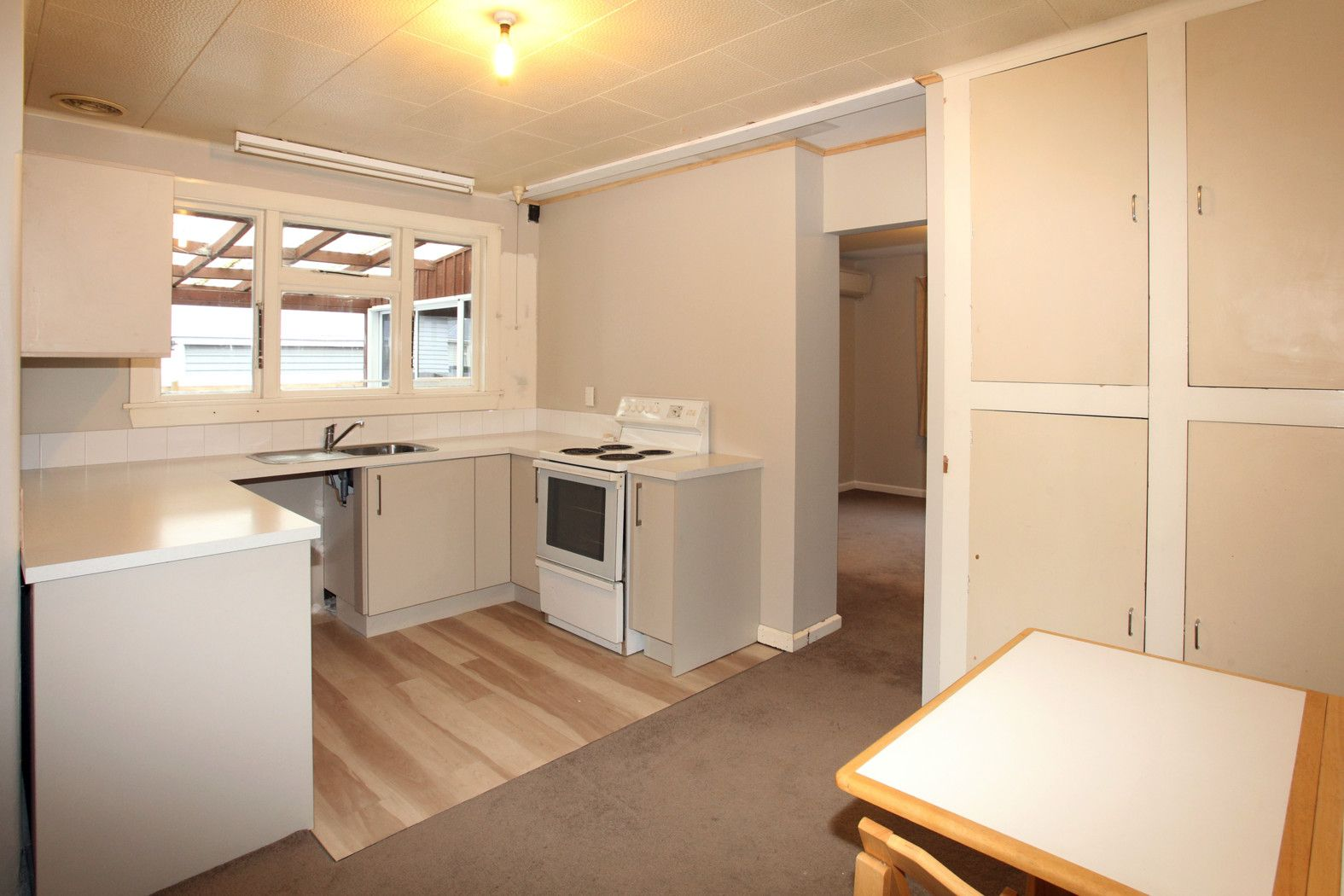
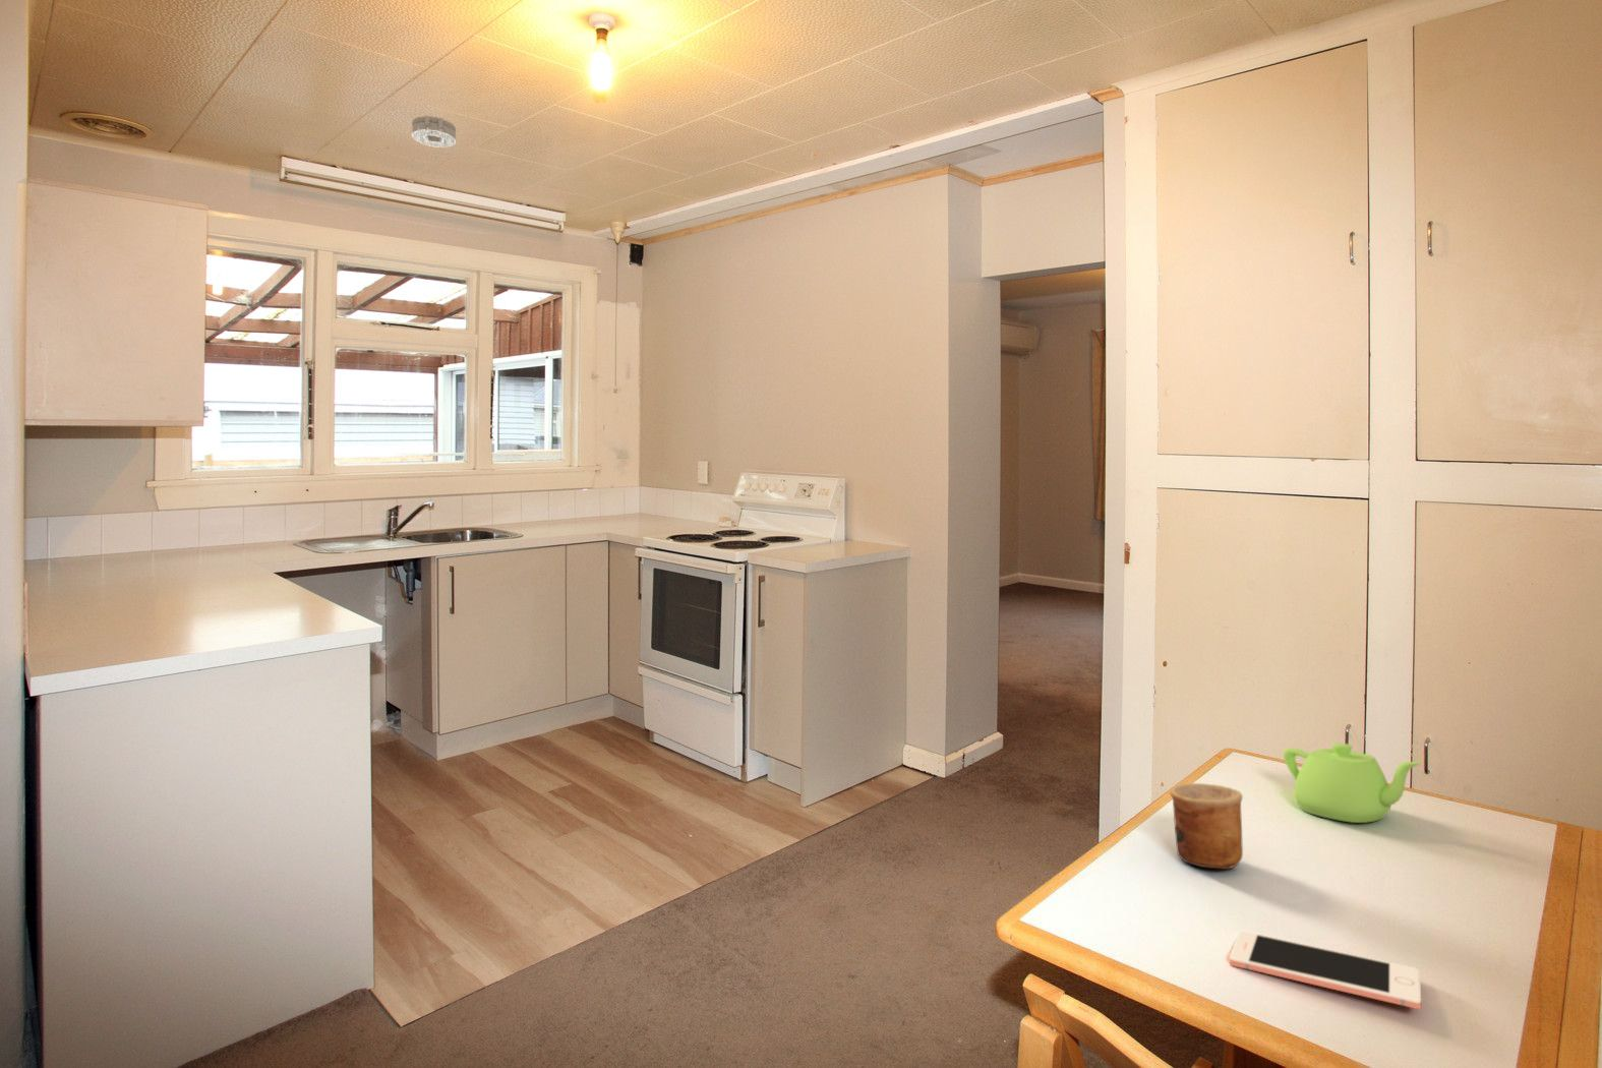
+ cup (1205, 826)
+ cell phone (1322, 967)
+ teapot (1348, 778)
+ smoke detector (434, 130)
